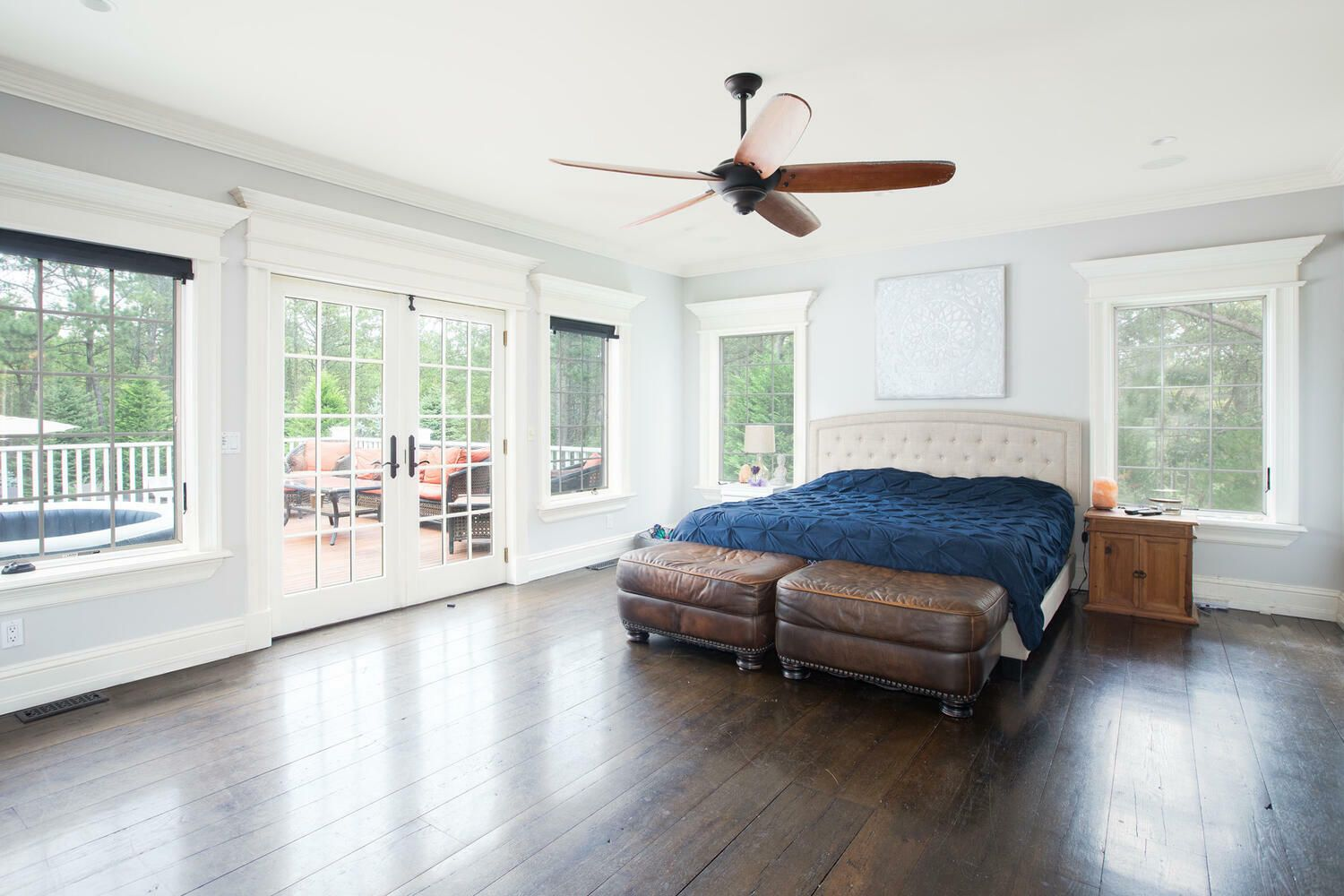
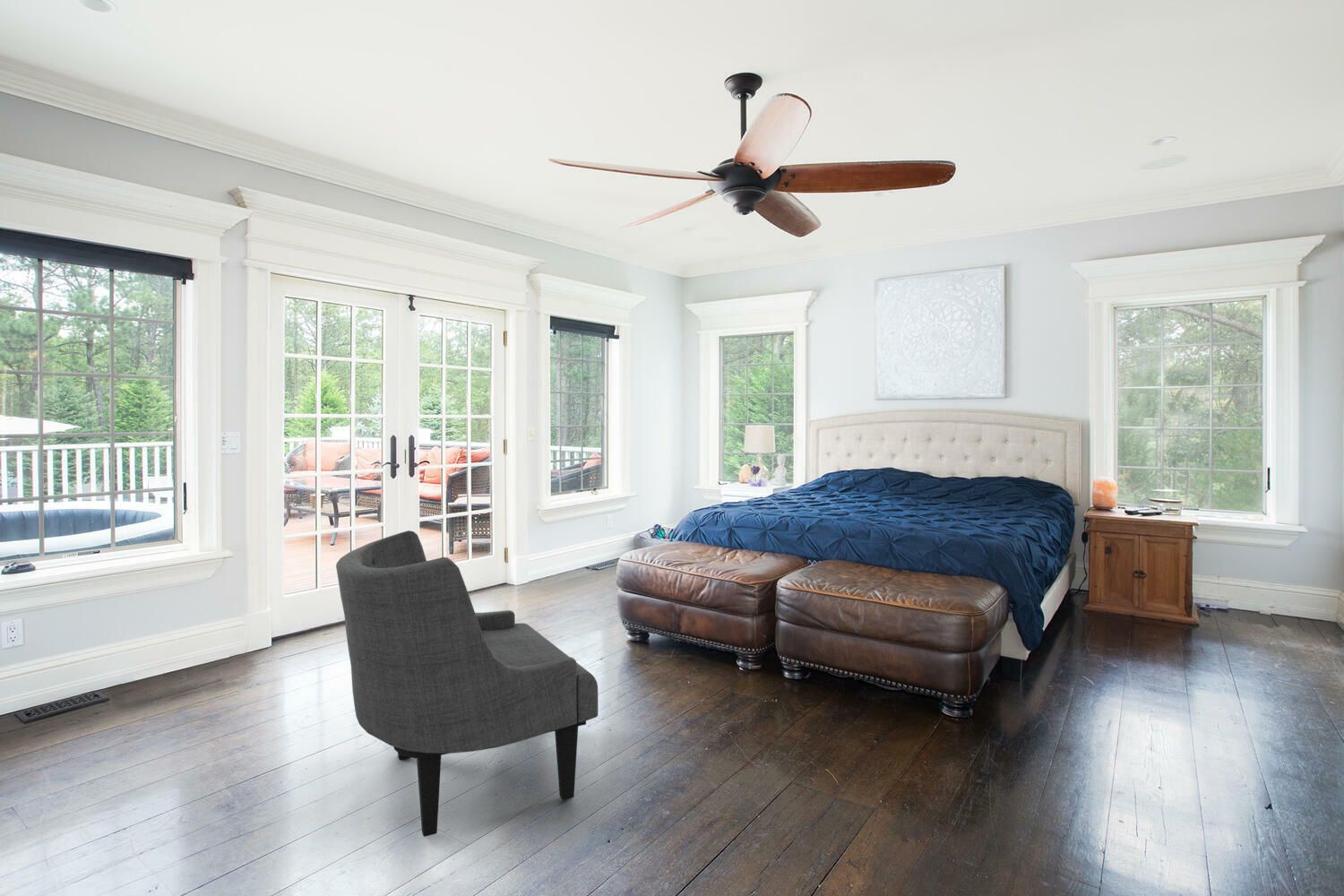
+ armchair (458, 660)
